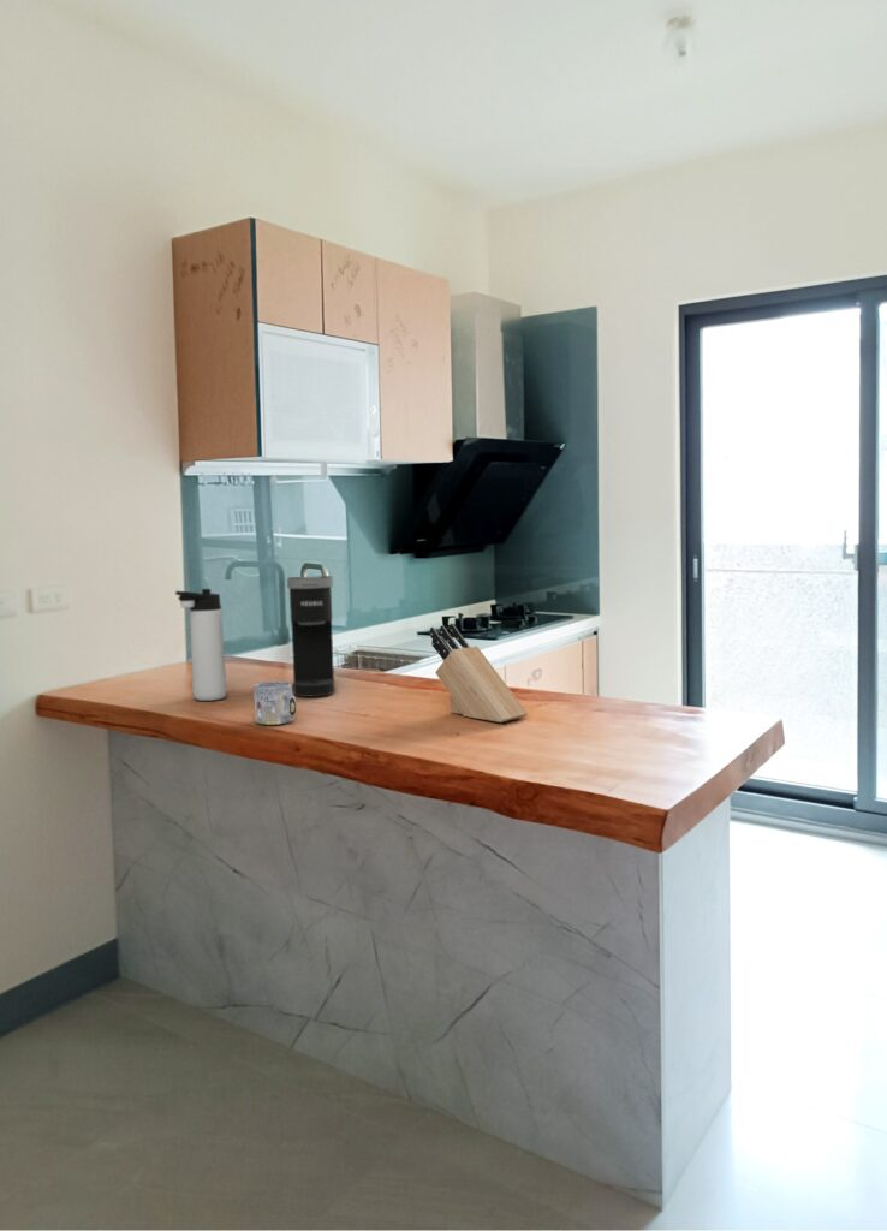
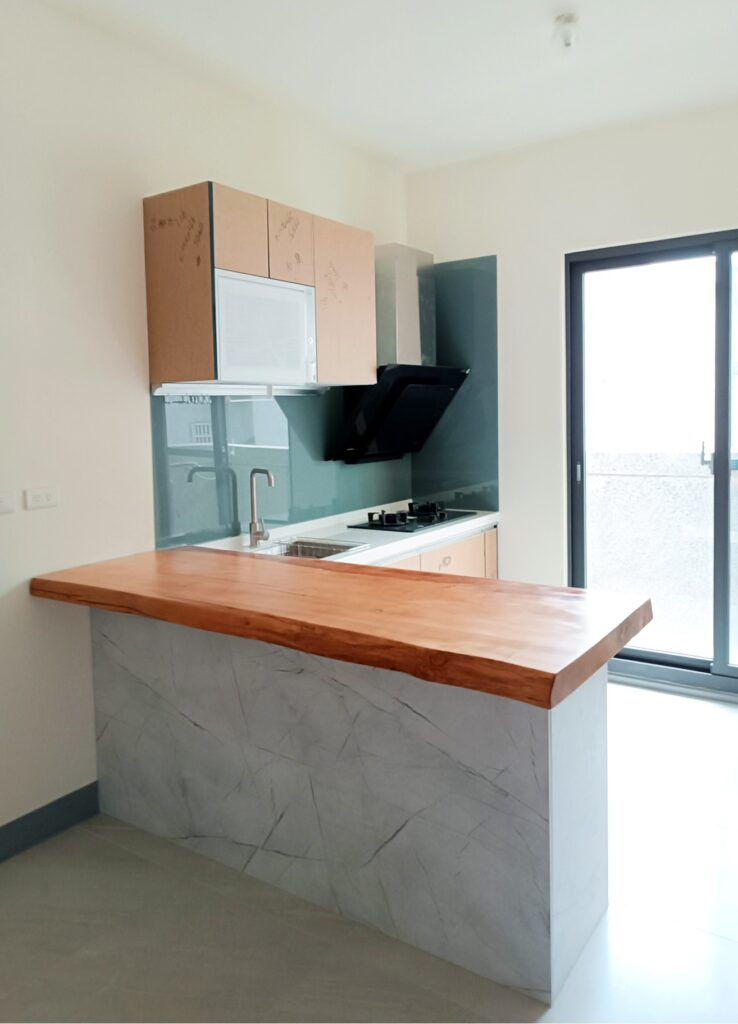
- knife block (474, 670)
- thermos bottle (201, 644)
- coffee maker (311, 632)
- mug (278, 703)
